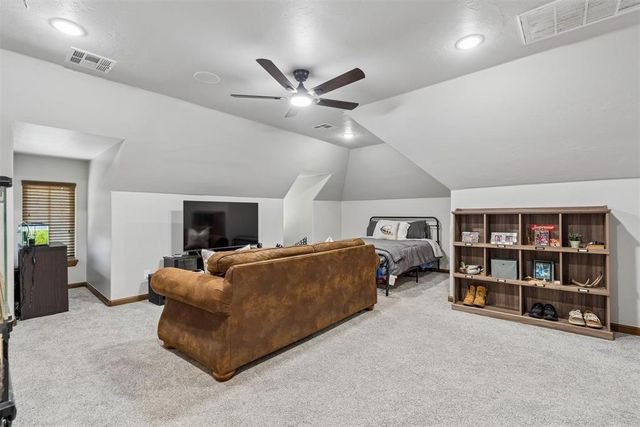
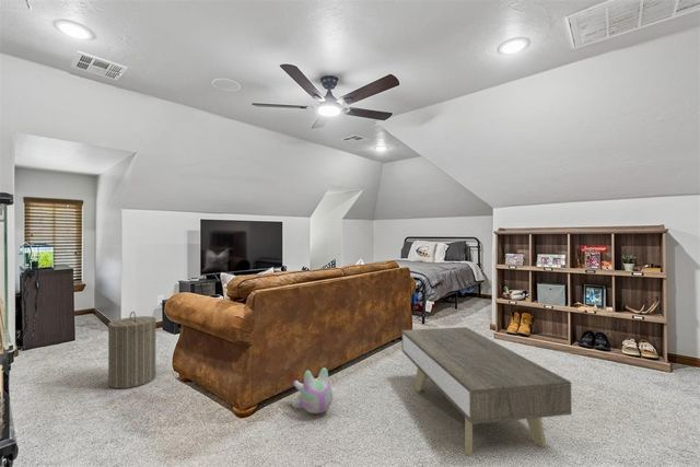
+ coffee table (470, 382)
+ laundry hamper (132, 346)
+ plush toy (314, 387)
